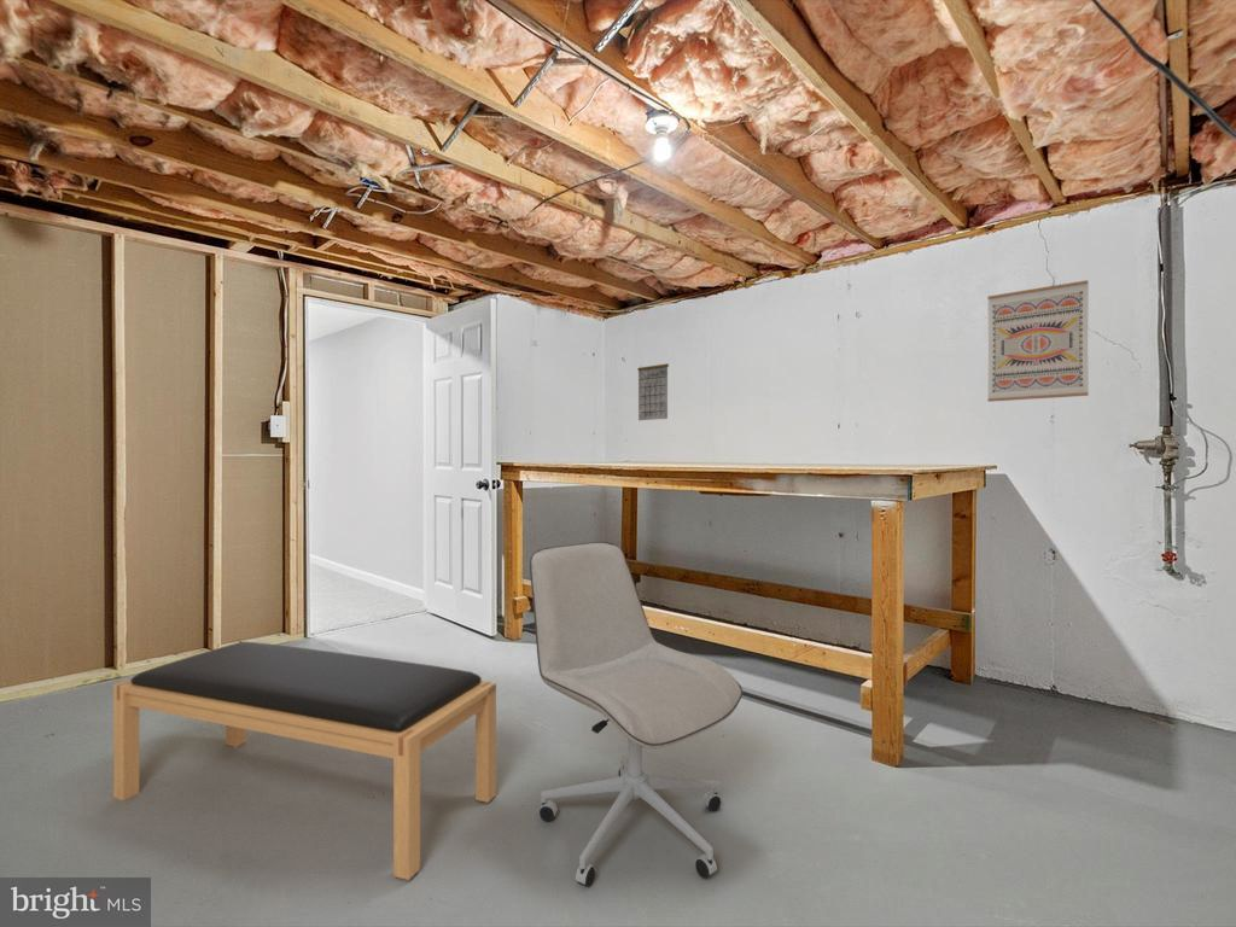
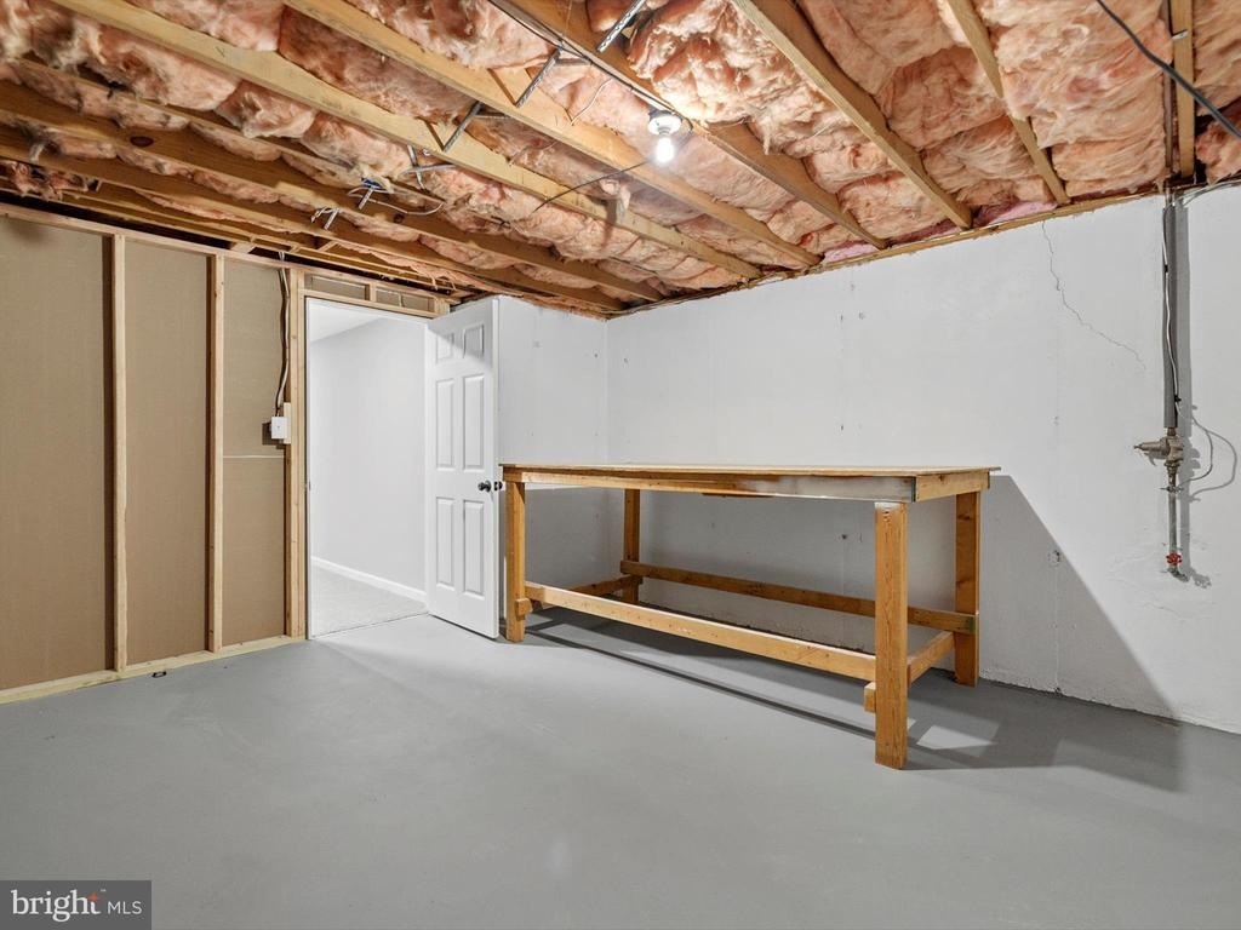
- office chair (632, 690)
- bench (305, 733)
- calendar (652, 386)
- wall art (1036, 343)
